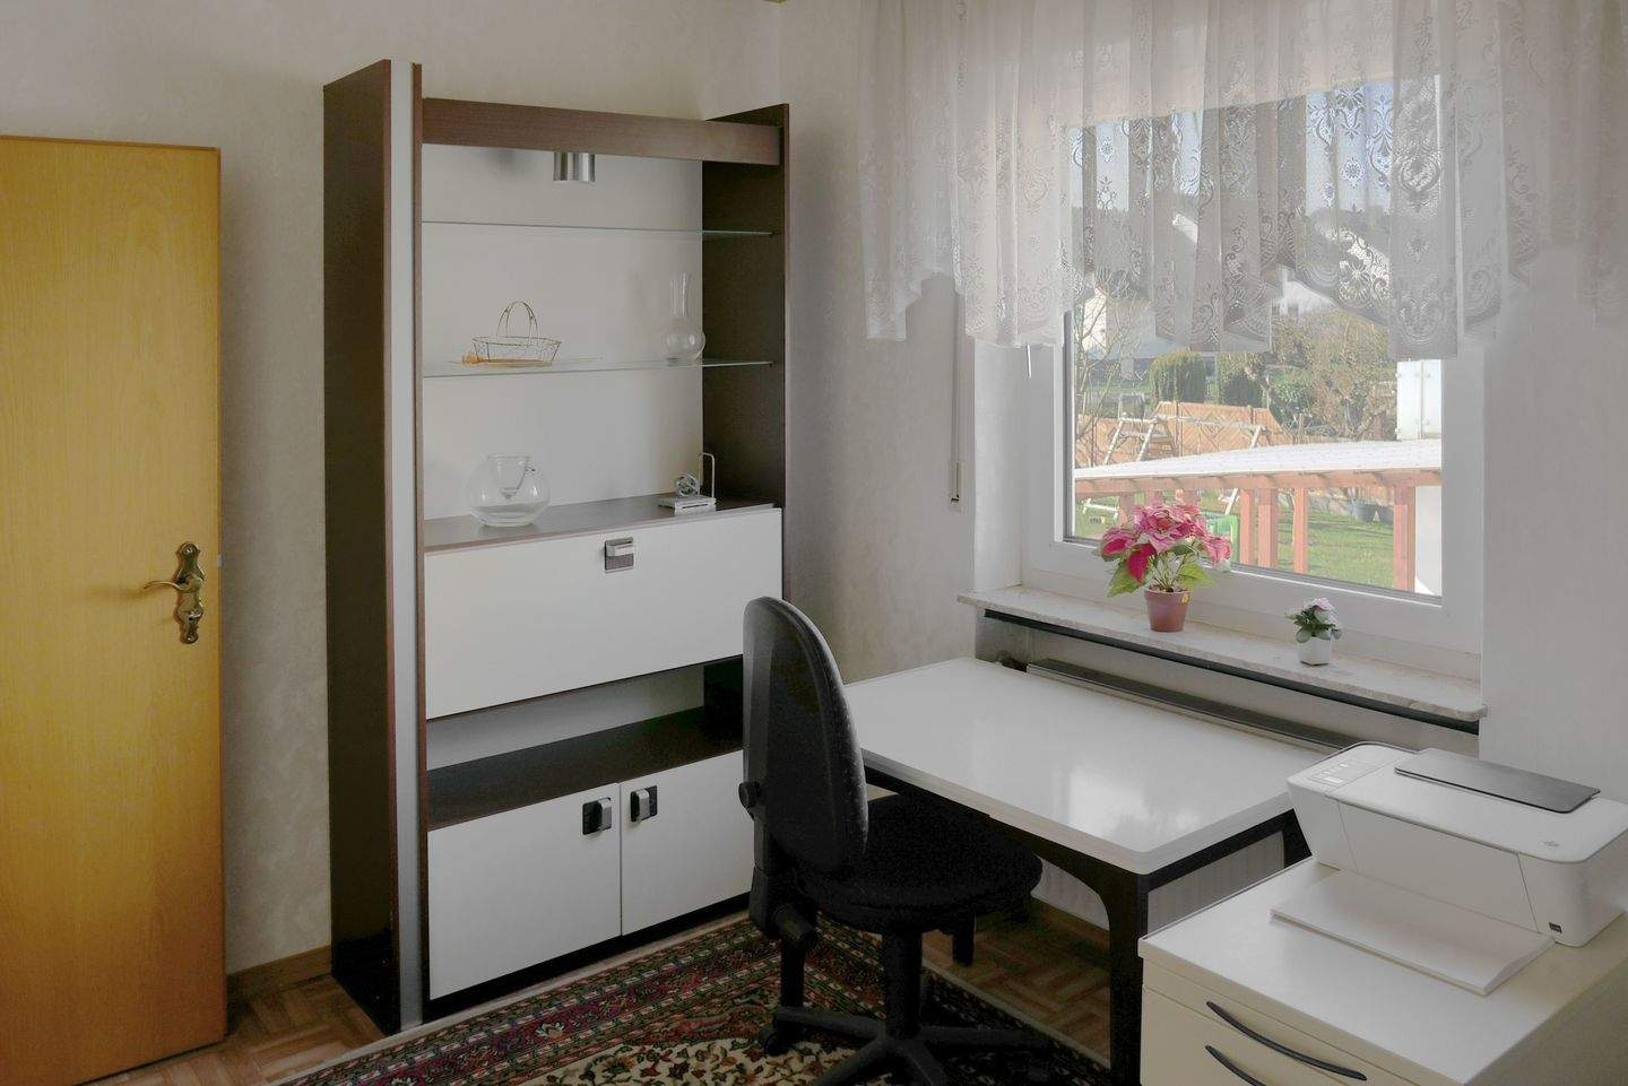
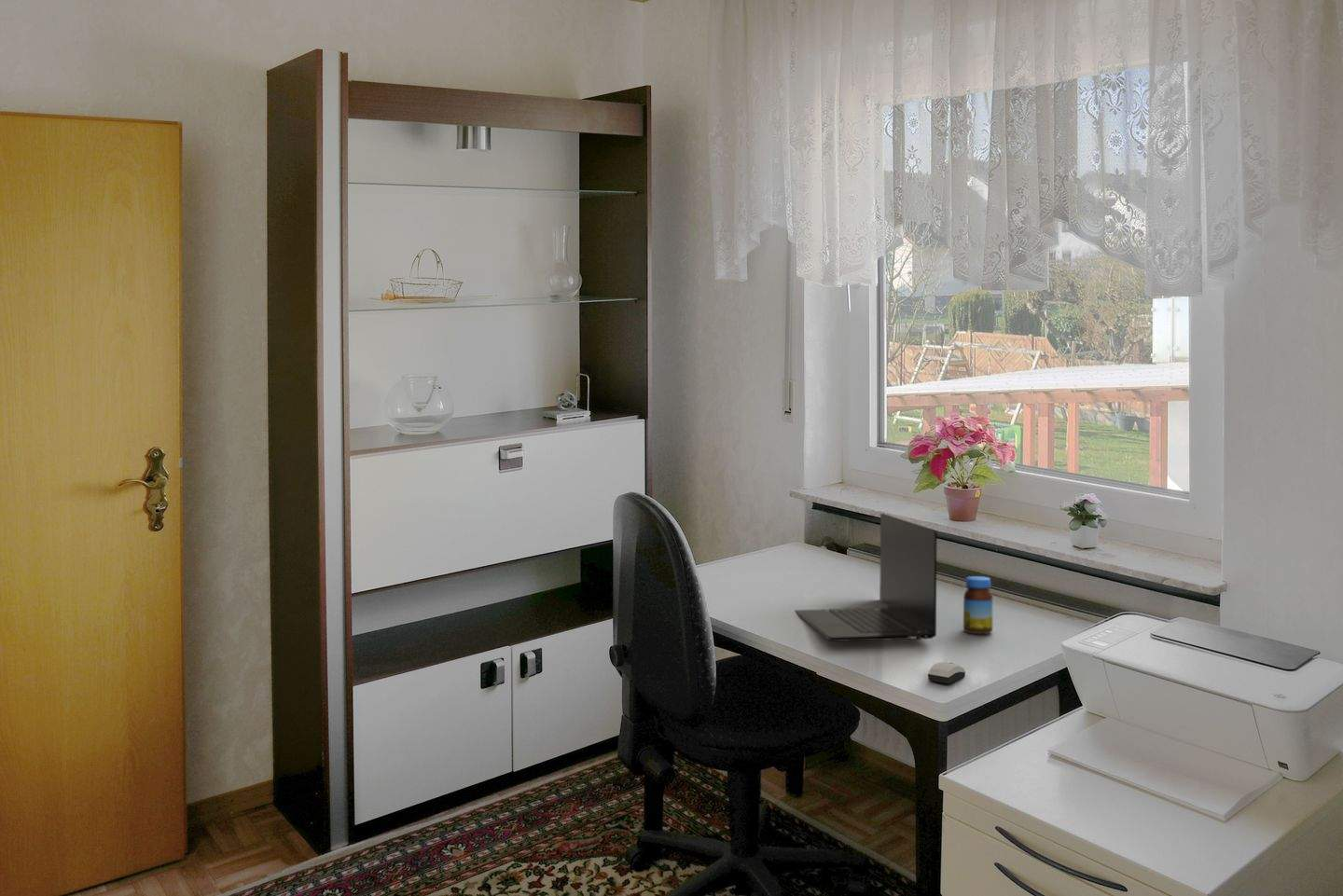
+ laptop (880, 572)
+ computer mouse (947, 670)
+ jar (977, 604)
